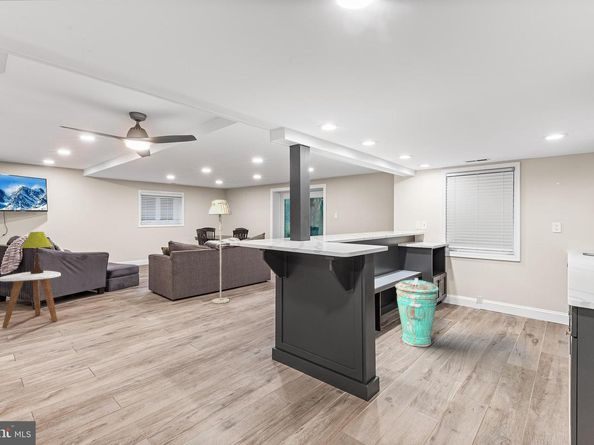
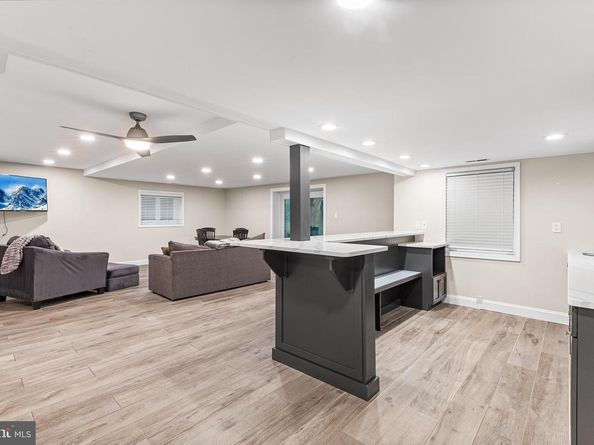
- floor lamp (220, 250)
- table lamp (37, 252)
- trash can (416, 309)
- side table (34, 297)
